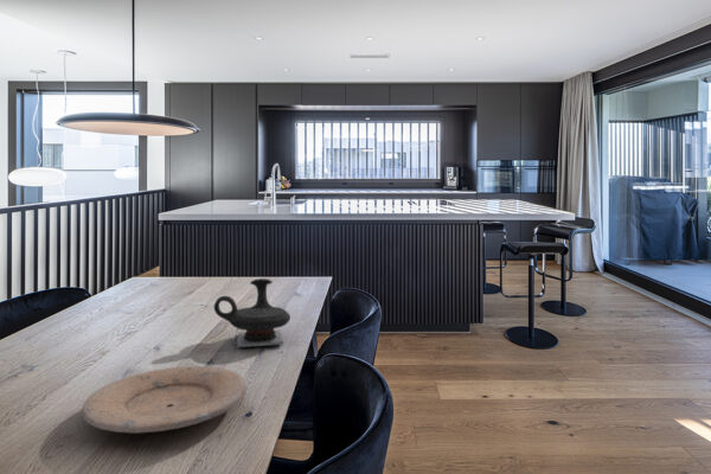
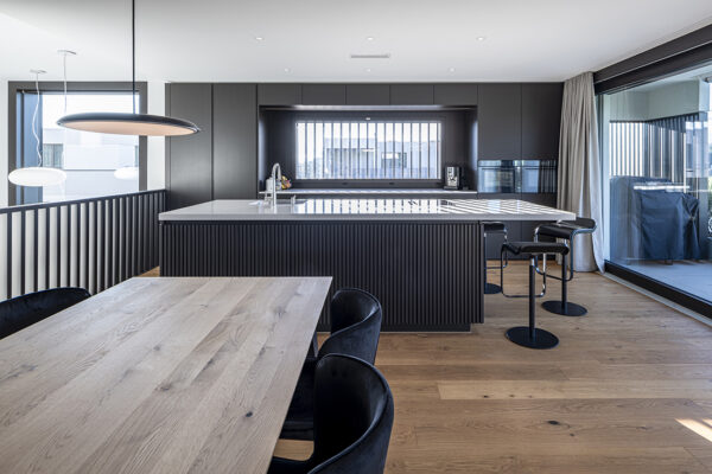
- teapot (252, 309)
- plate (169, 399)
